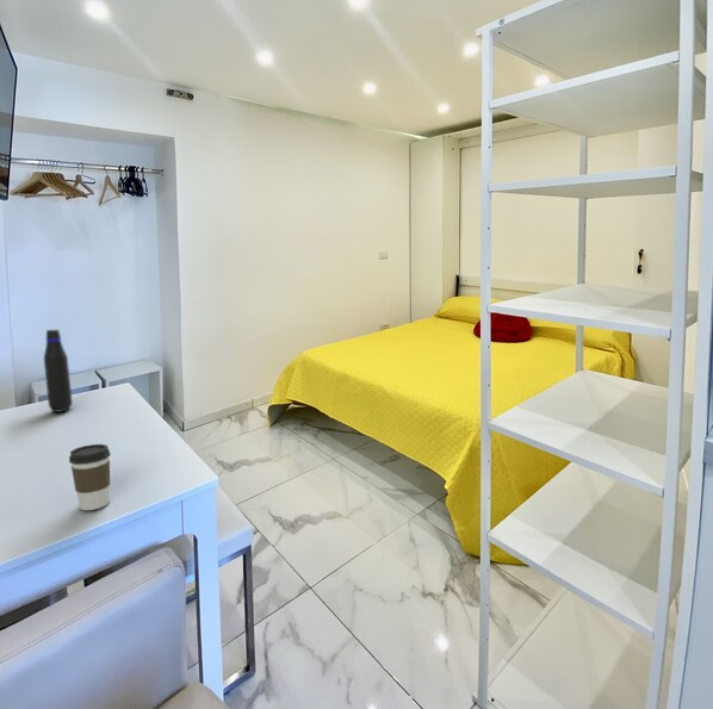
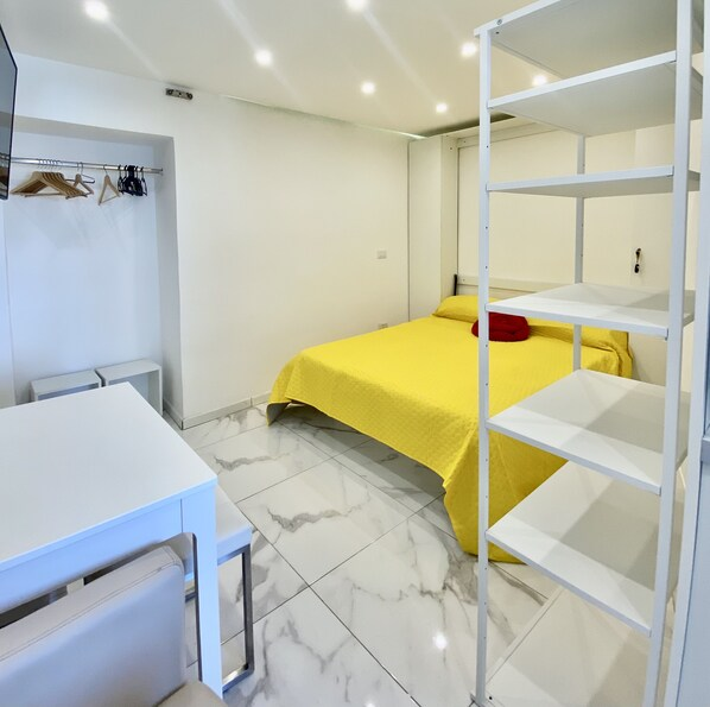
- coffee cup (92, 477)
- water bottle (56, 371)
